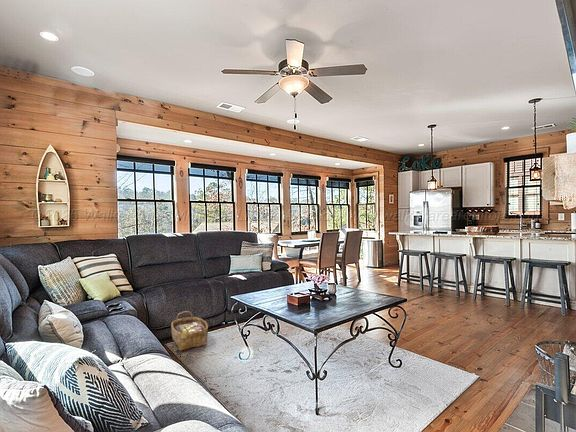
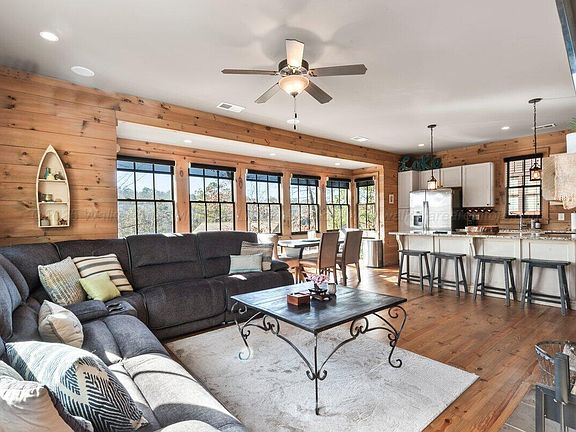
- woven basket (189, 329)
